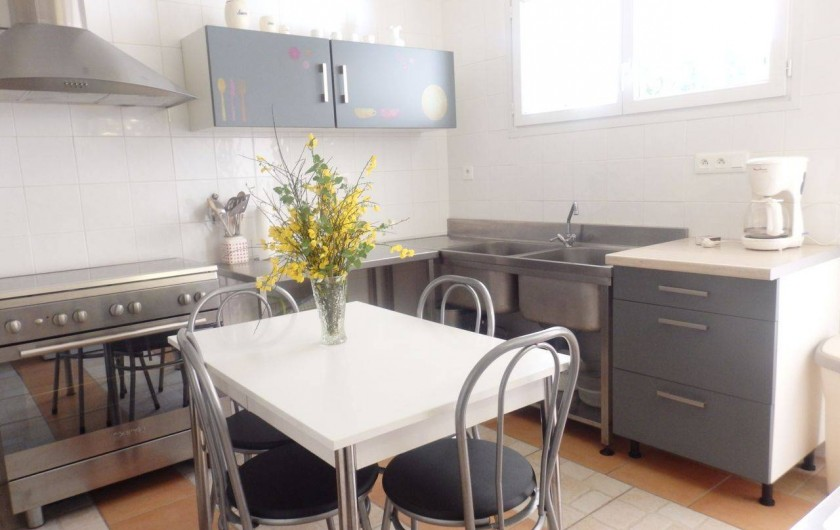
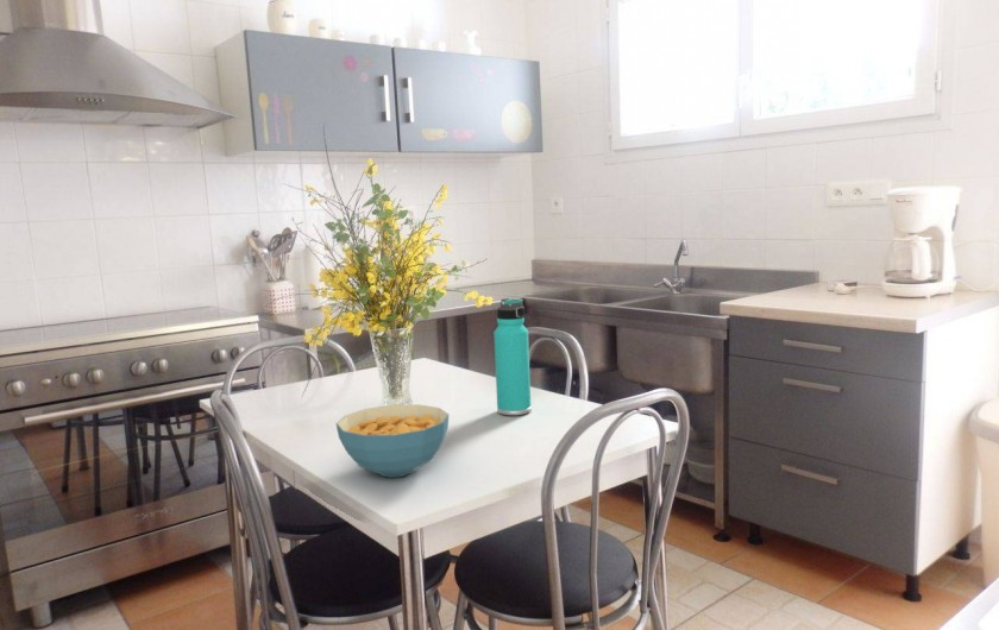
+ cereal bowl (395, 445)
+ thermos bottle (511, 355)
